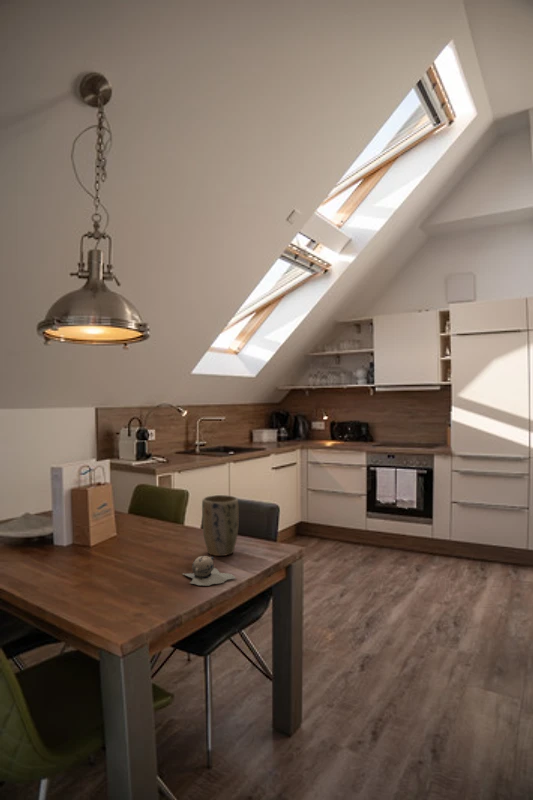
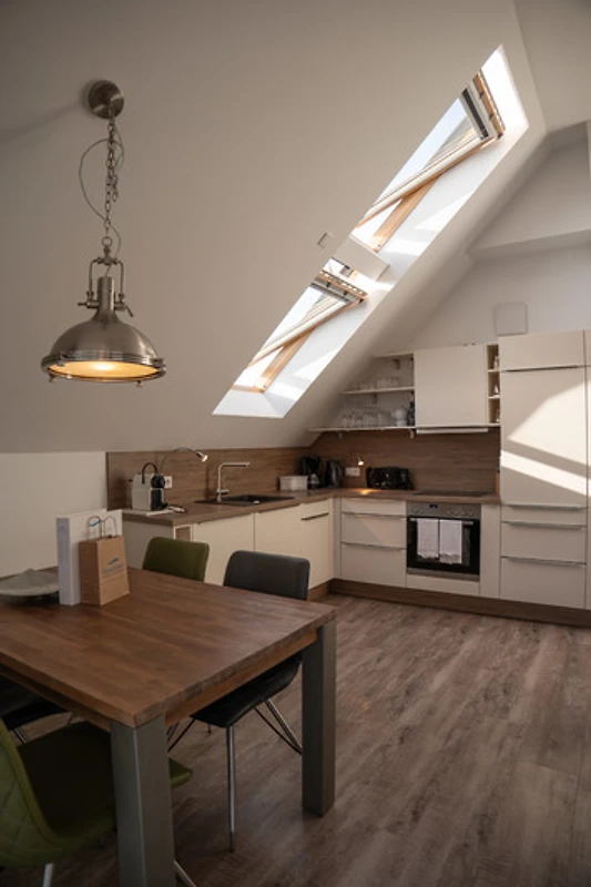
- piggy bank (208, 566)
- plant pot (220, 525)
